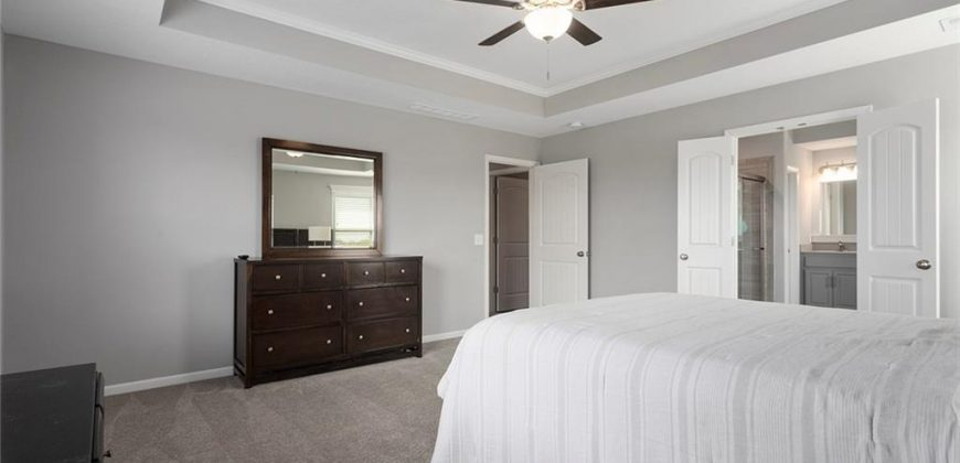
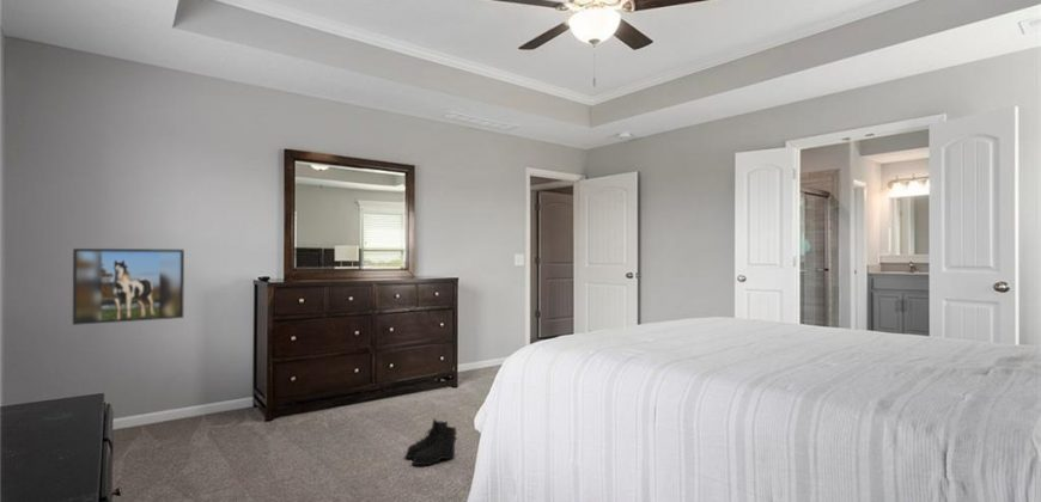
+ boots (431, 440)
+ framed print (130, 284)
